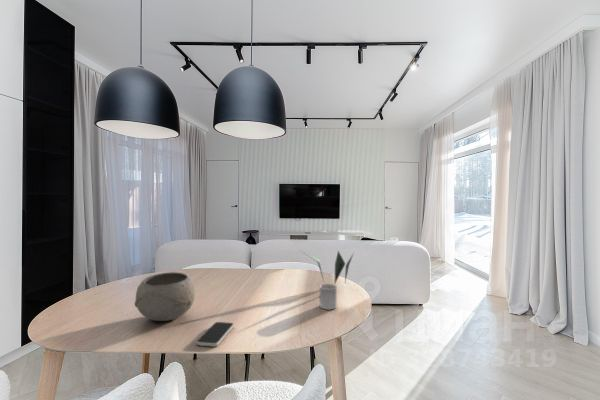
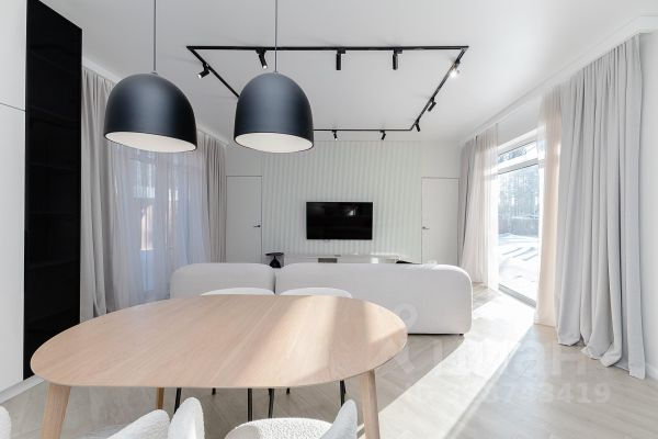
- smartphone (216, 333)
- cup (329, 295)
- bowl (166, 297)
- origami bird (335, 267)
